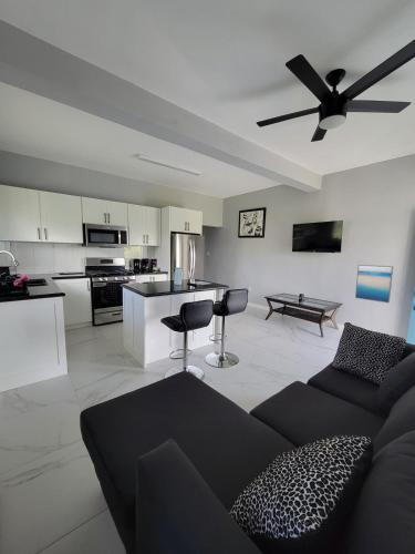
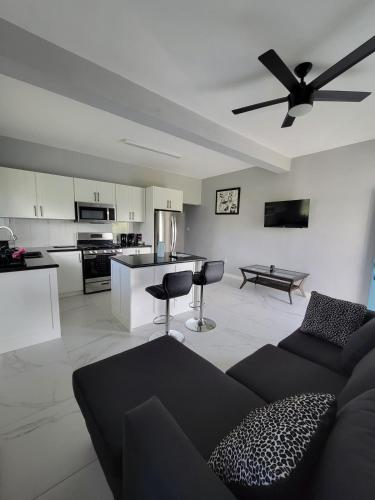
- wall art (373, 283)
